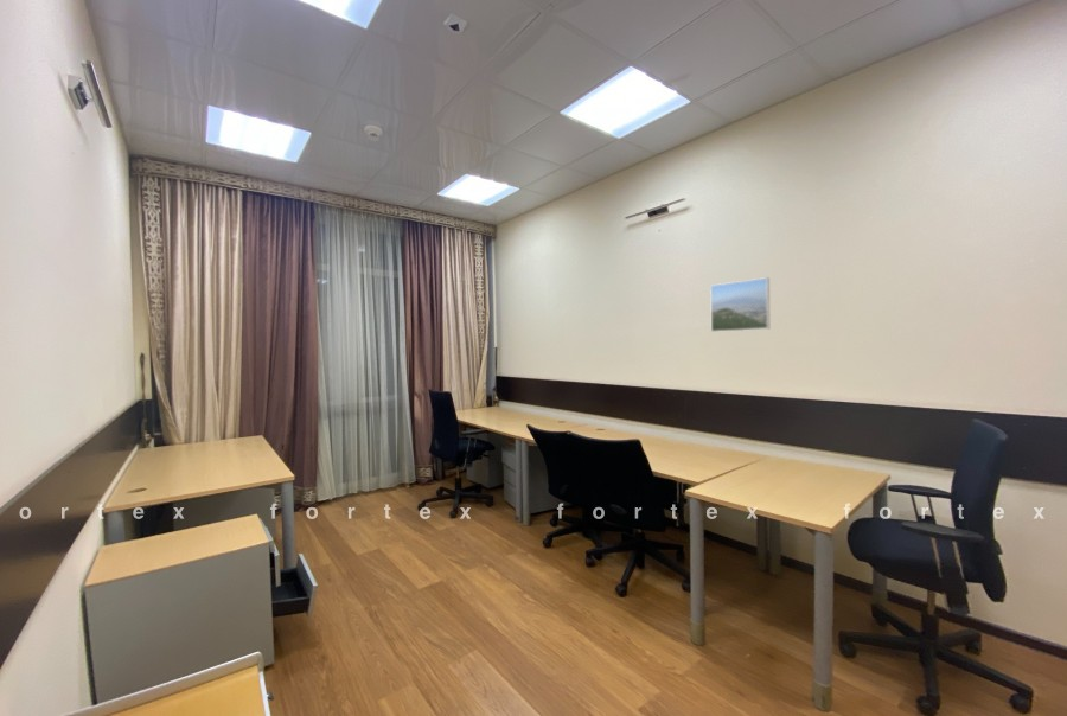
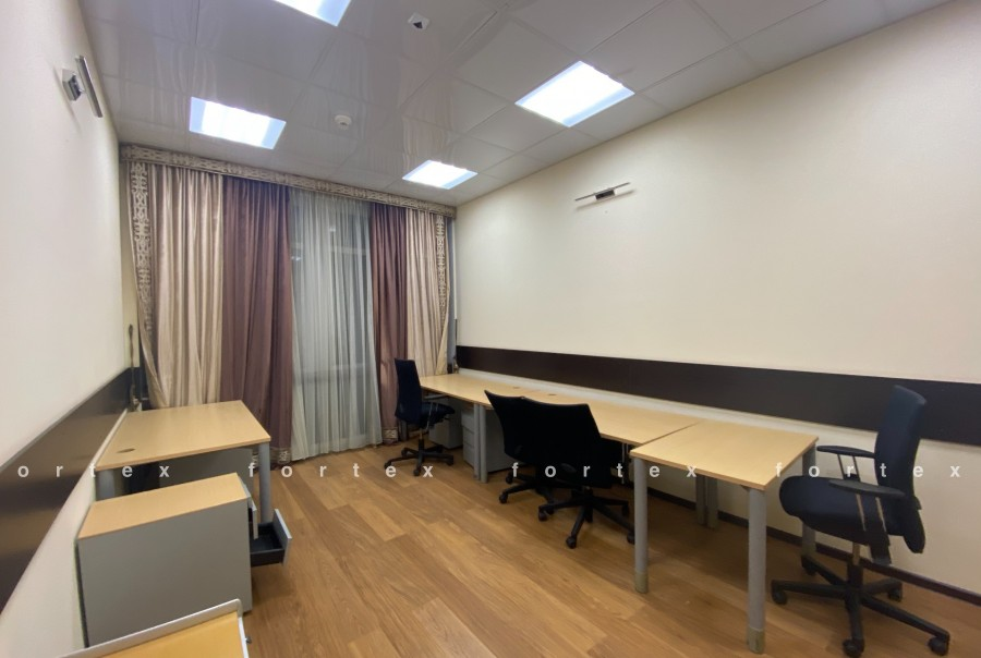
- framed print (739, 306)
